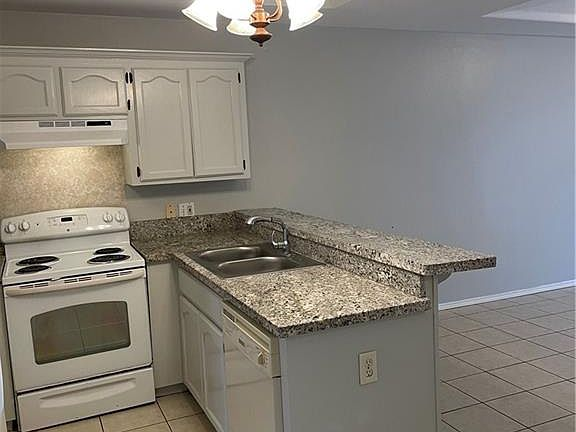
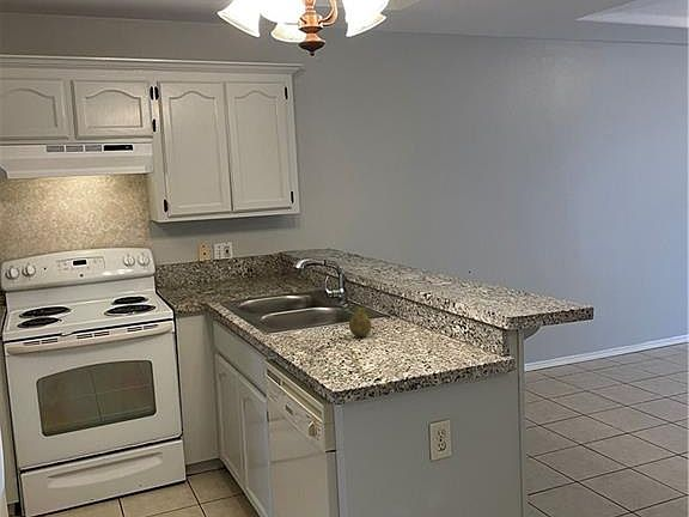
+ fruit (359, 320)
